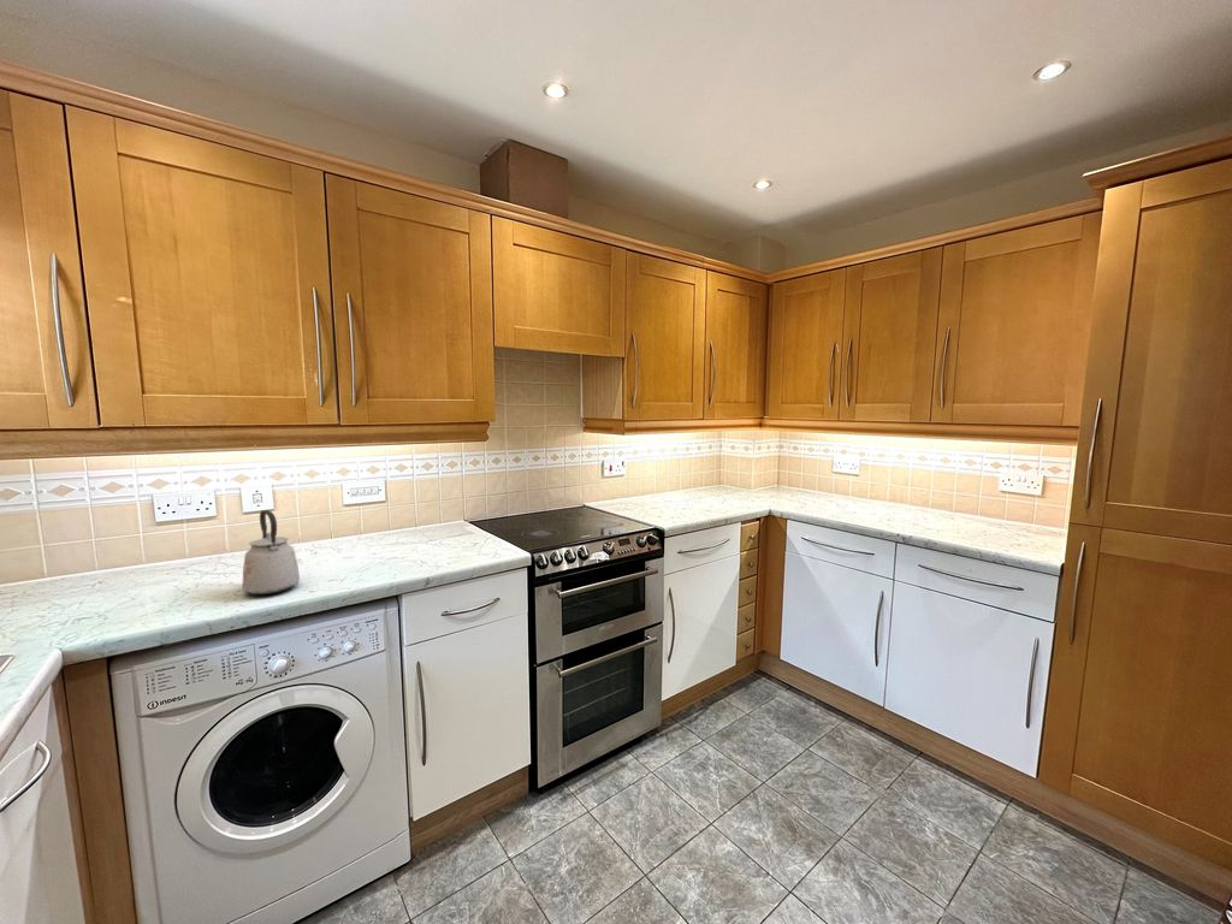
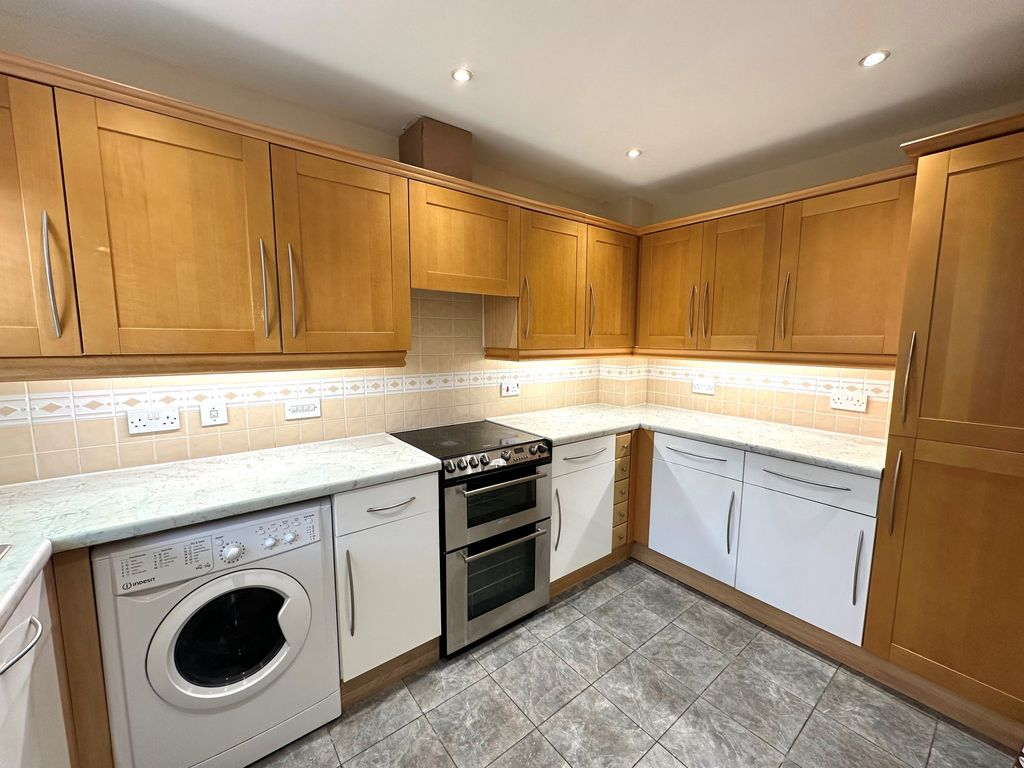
- kettle (267, 549)
